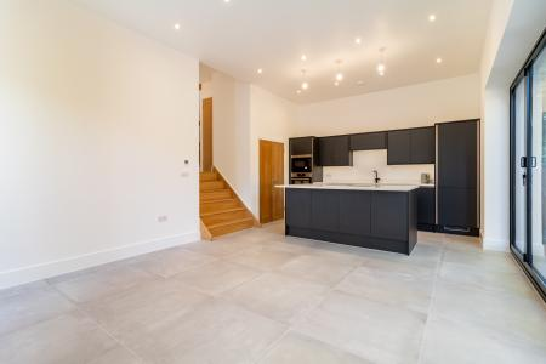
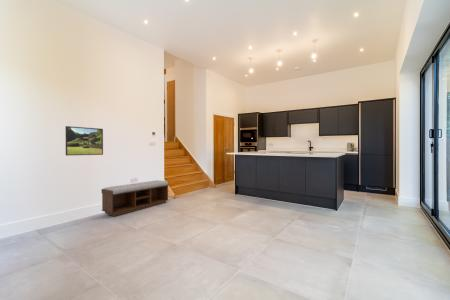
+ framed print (85, 141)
+ bench (138, 195)
